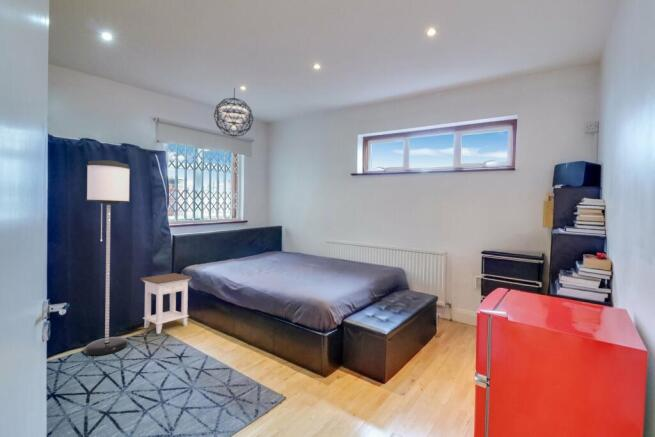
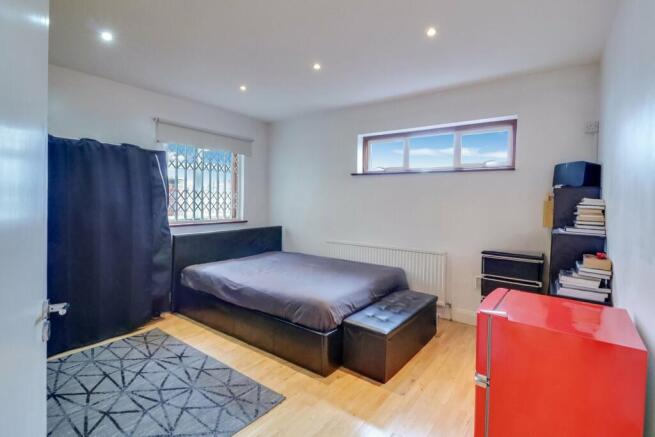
- nightstand (162, 301)
- pendant light (234, 112)
- floor lamp (108, 254)
